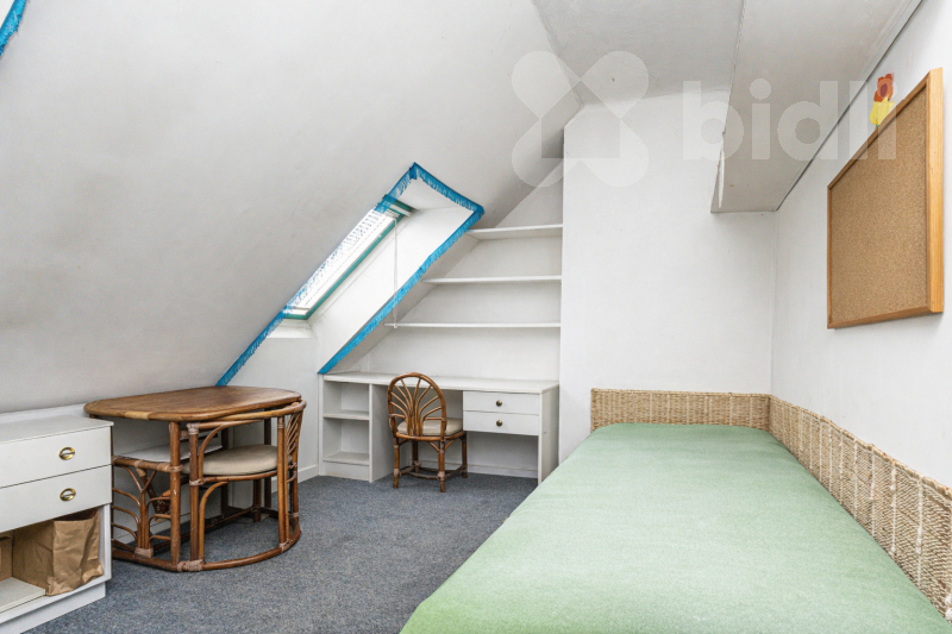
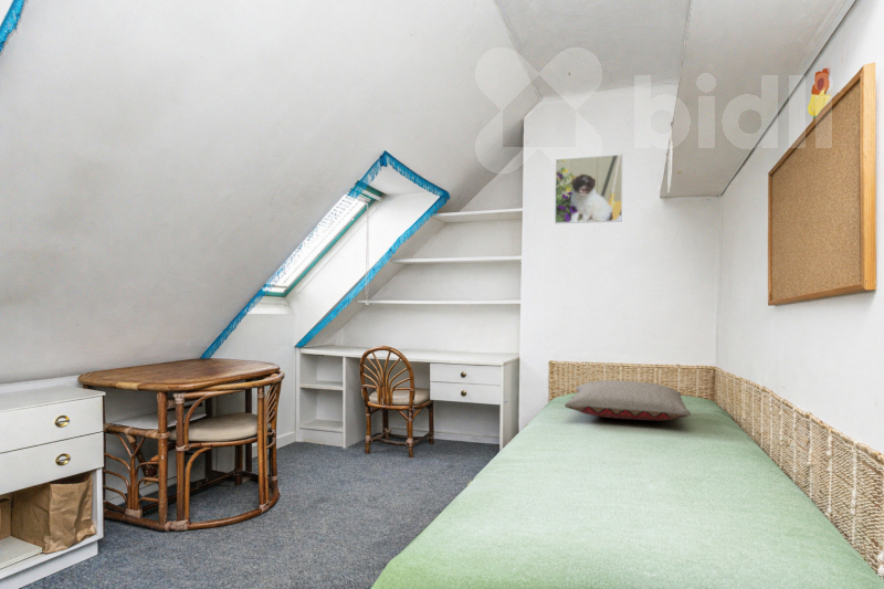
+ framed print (588, 189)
+ pillow (625, 399)
